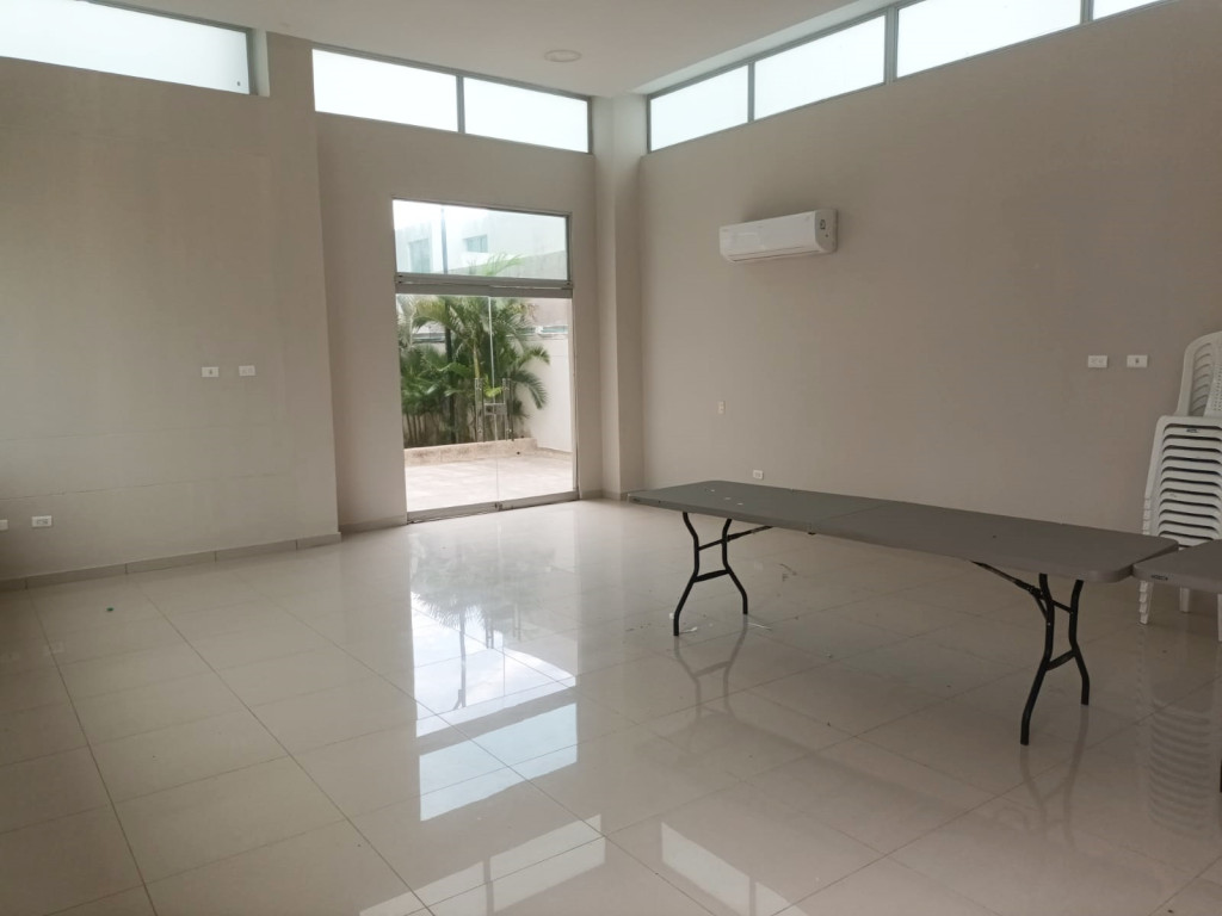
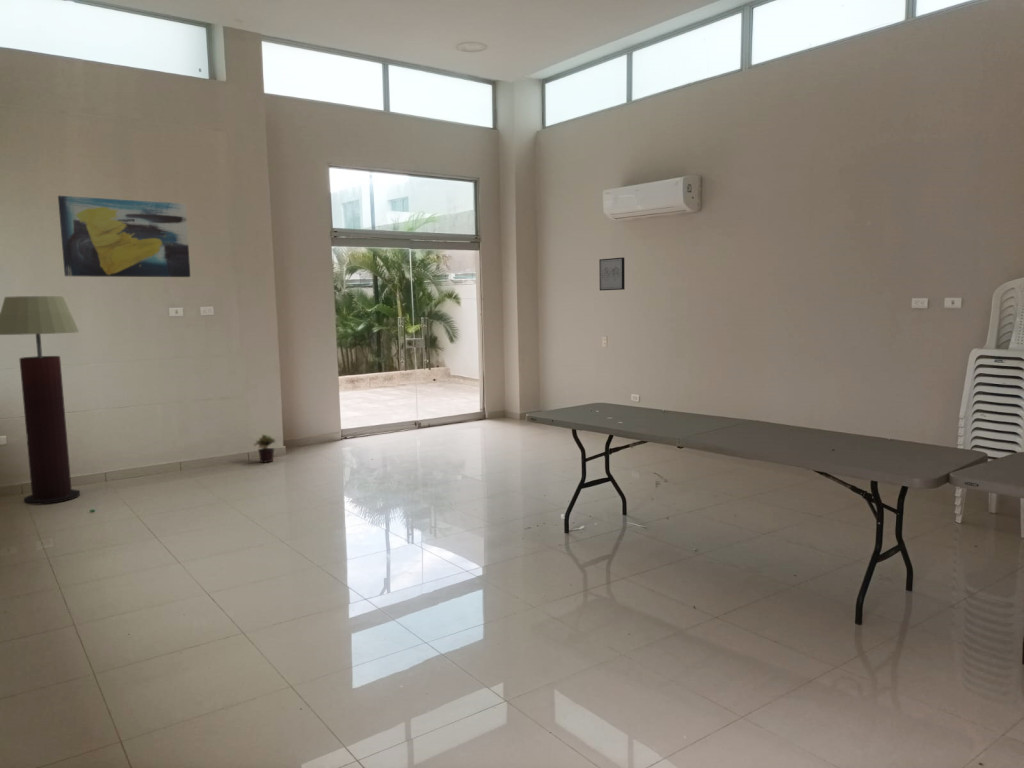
+ floor lamp (43, 398)
+ wall art (611, 274)
+ potted plant (264, 447)
+ wall art (127, 238)
